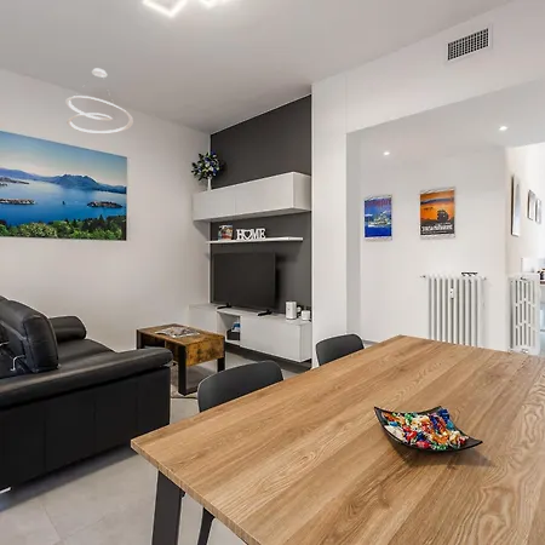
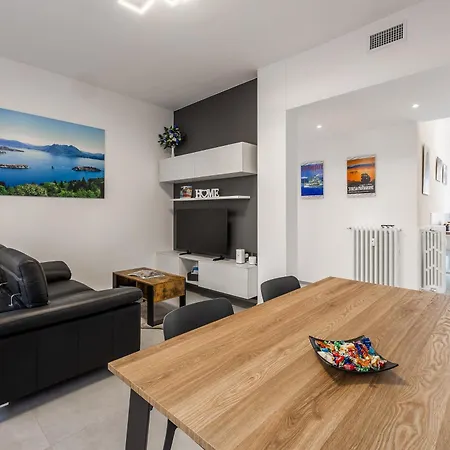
- ceiling light fixture (99, 99)
